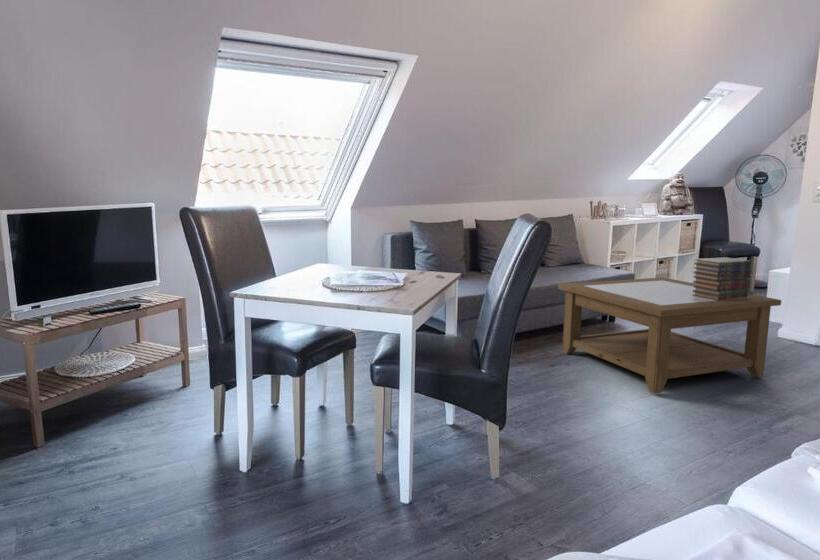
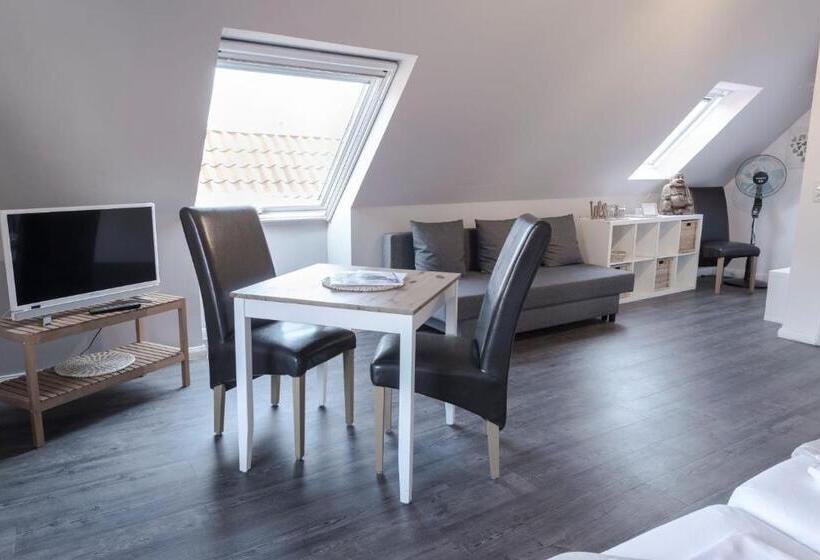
- coffee table (659, 328)
- book stack (721, 277)
